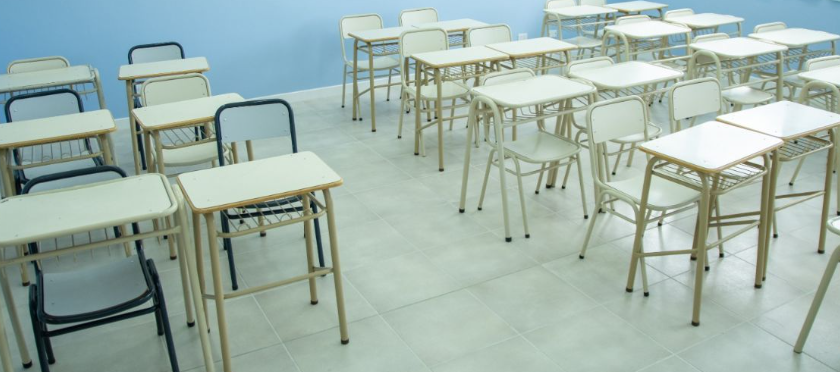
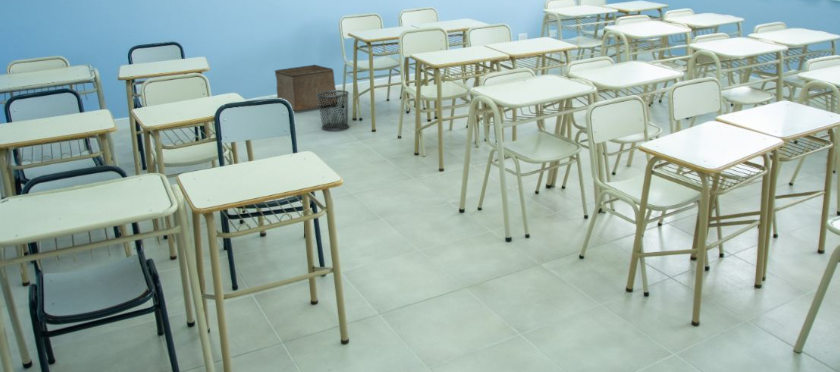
+ waste bin (334, 110)
+ storage bin (305, 87)
